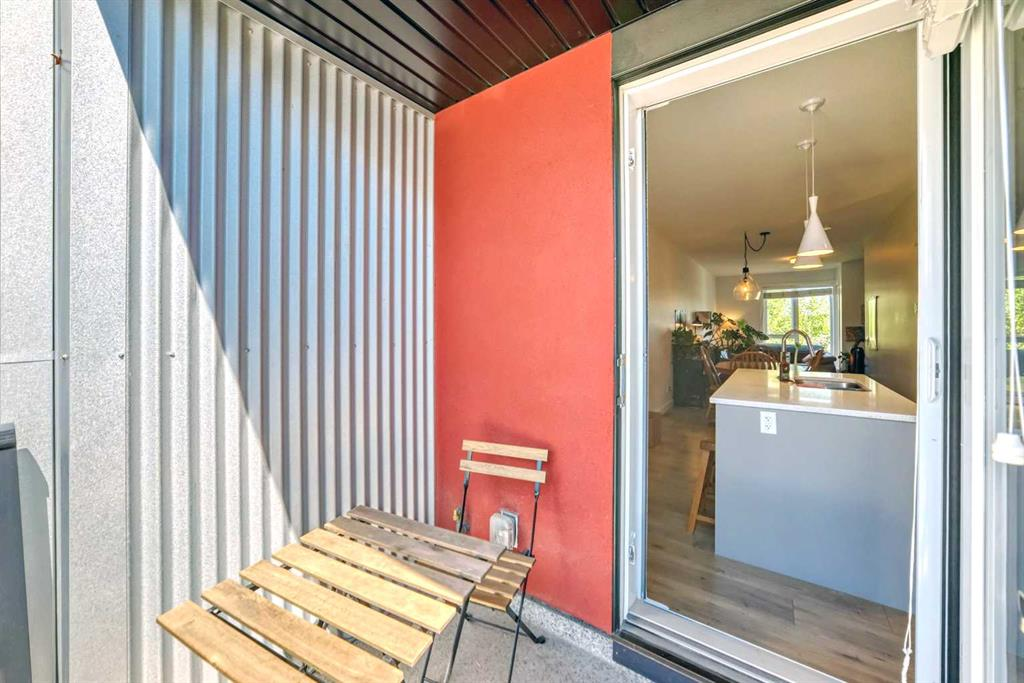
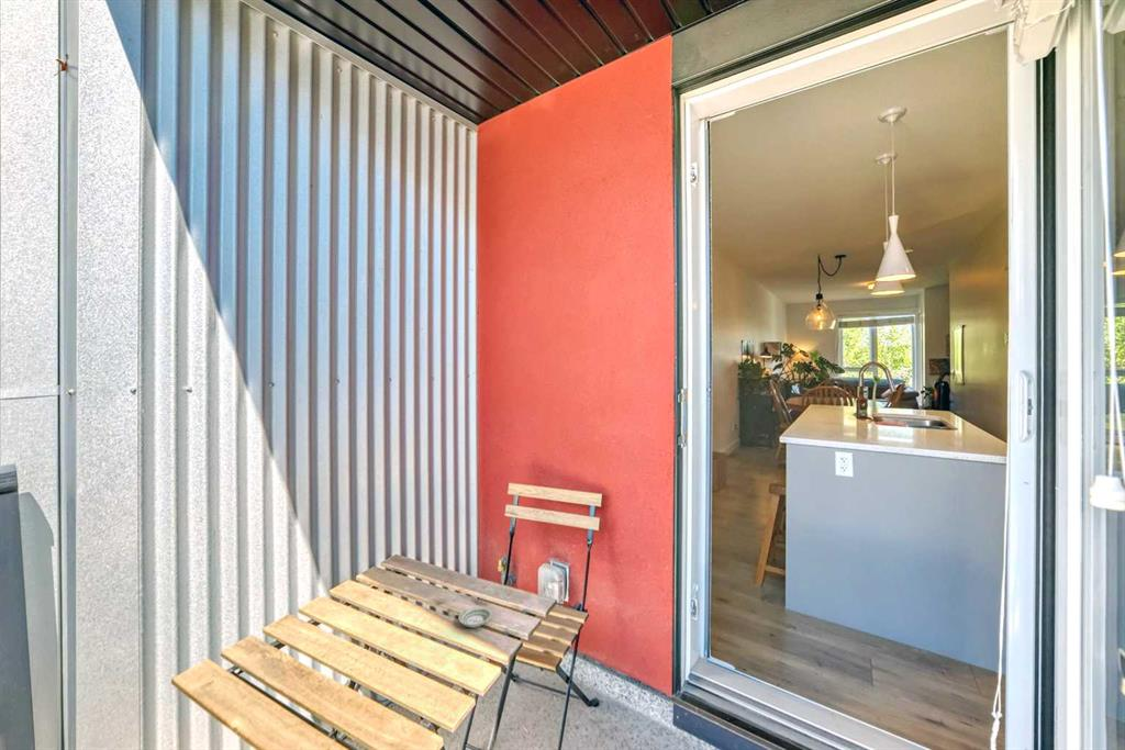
+ saucer (475, 618)
